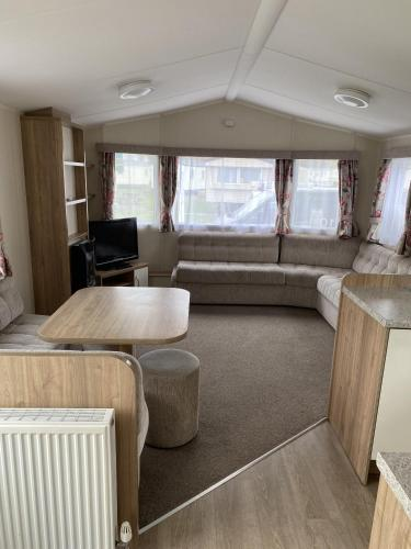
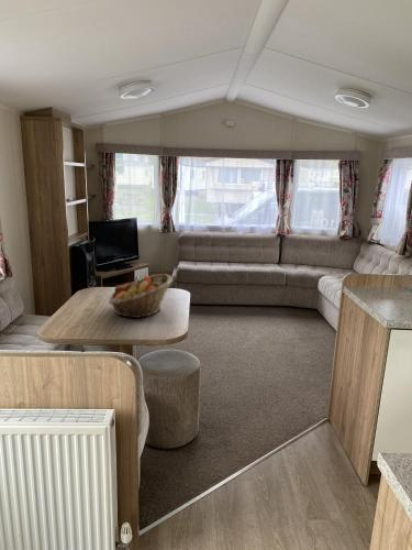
+ fruit basket (141, 294)
